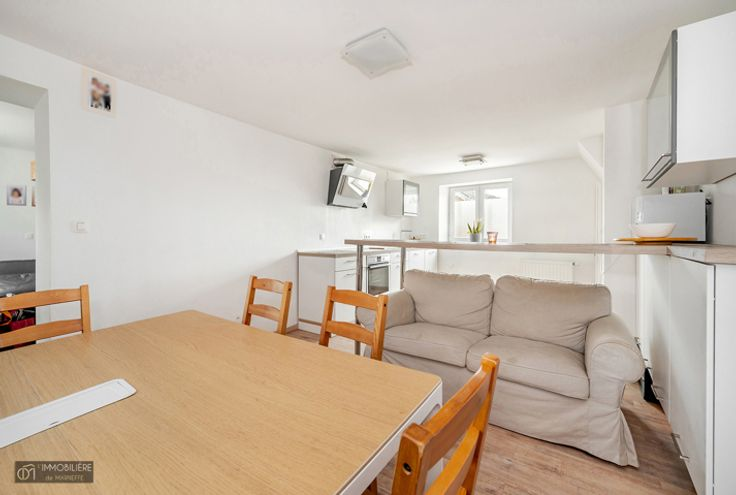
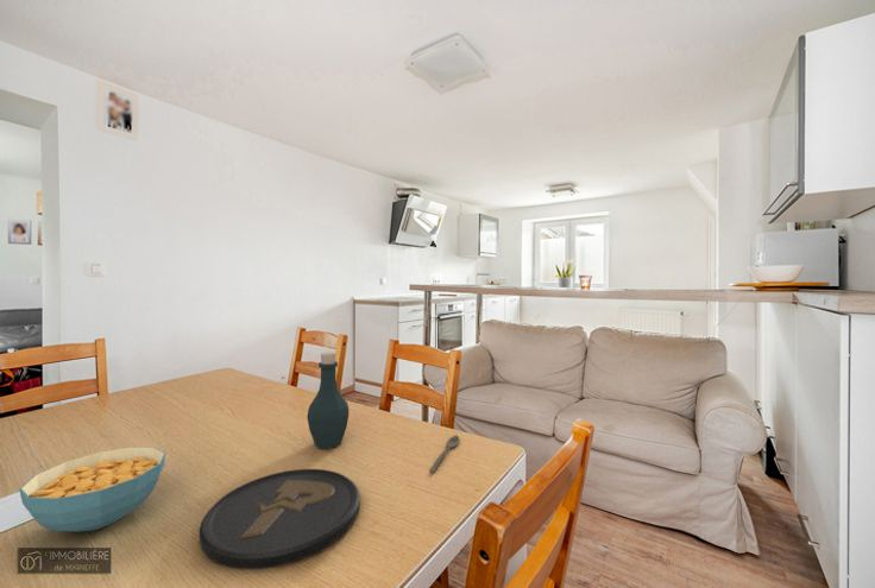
+ bottle (328, 398)
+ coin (285, 508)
+ cereal bowl (100, 494)
+ spoon (445, 451)
